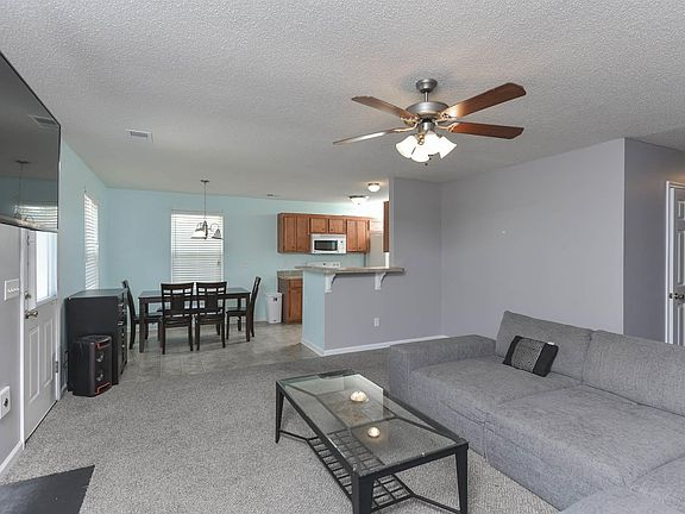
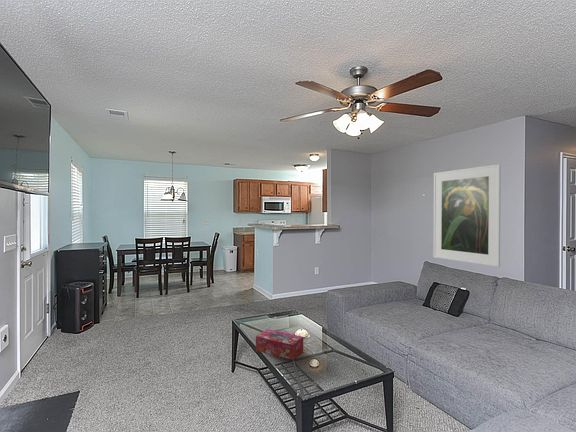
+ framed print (463, 215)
+ tissue box (279, 343)
